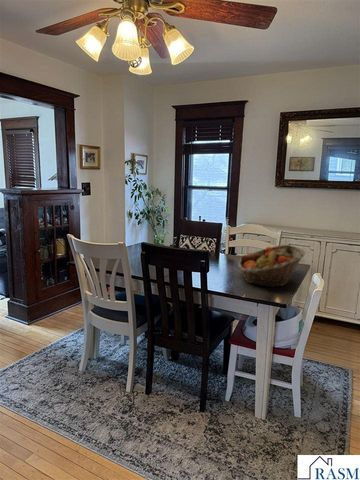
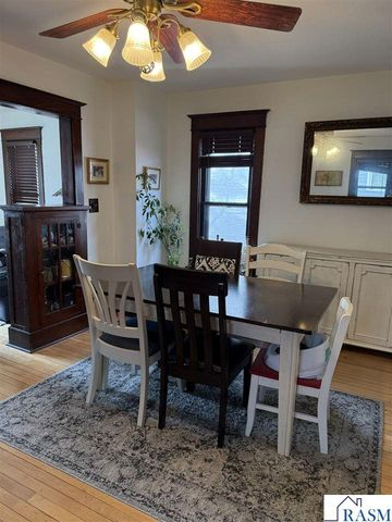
- fruit basket (269, 263)
